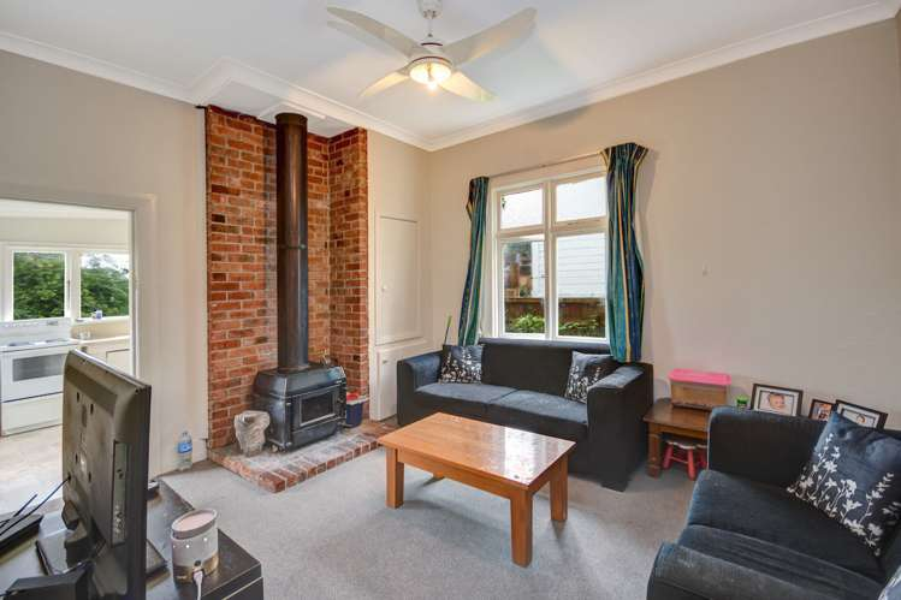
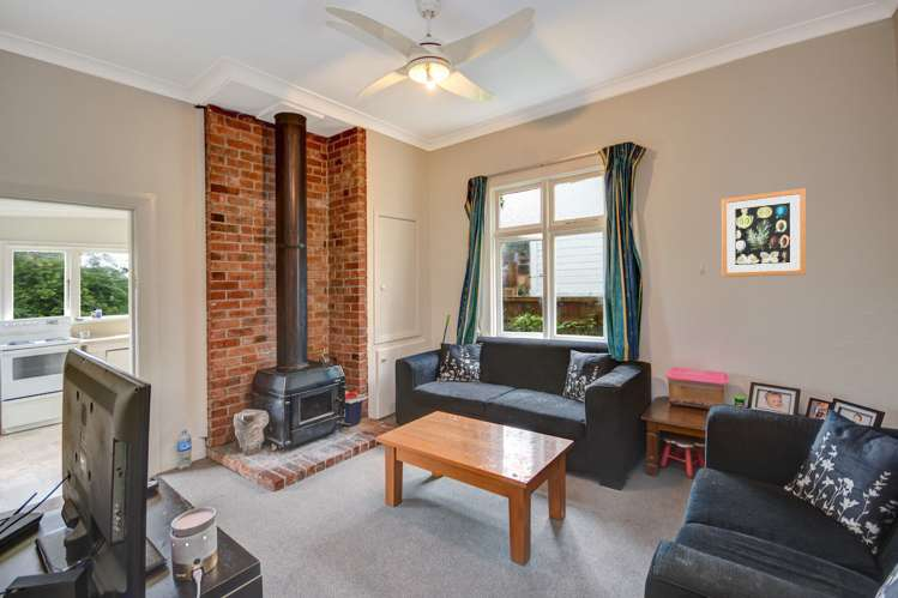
+ wall art (761, 235)
